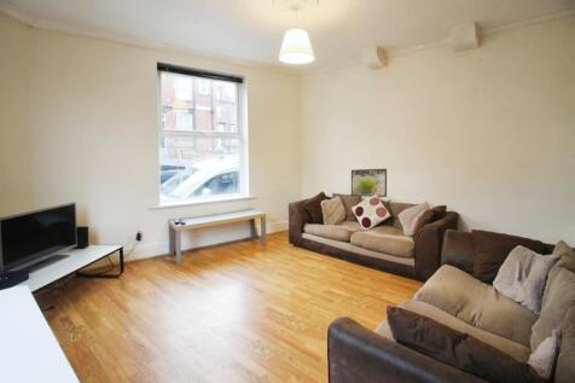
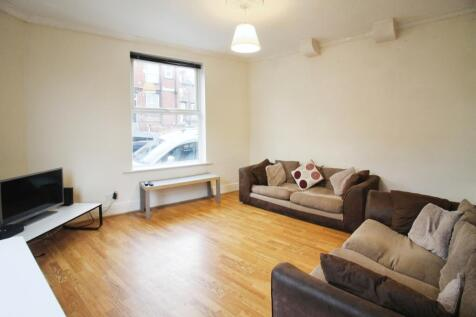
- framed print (367, 182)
